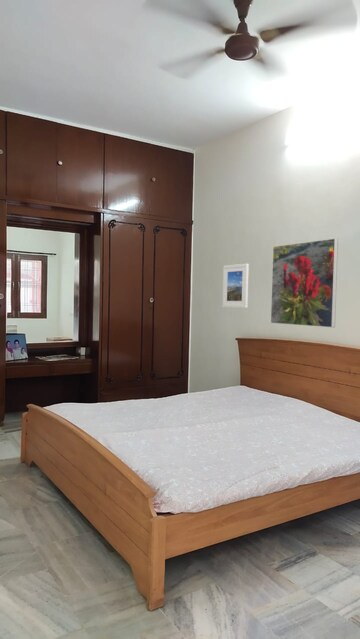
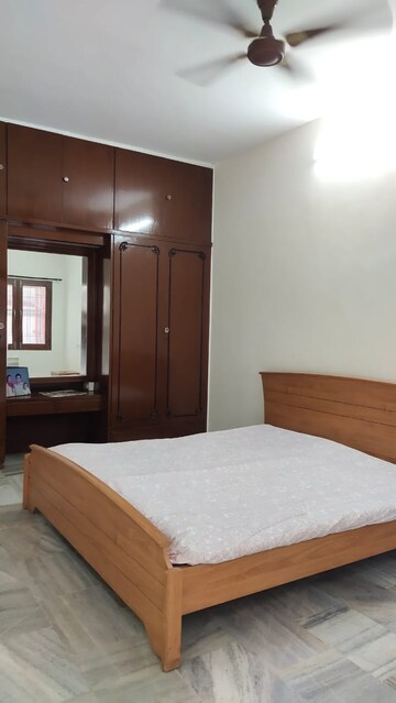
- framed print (301, 284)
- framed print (235, 286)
